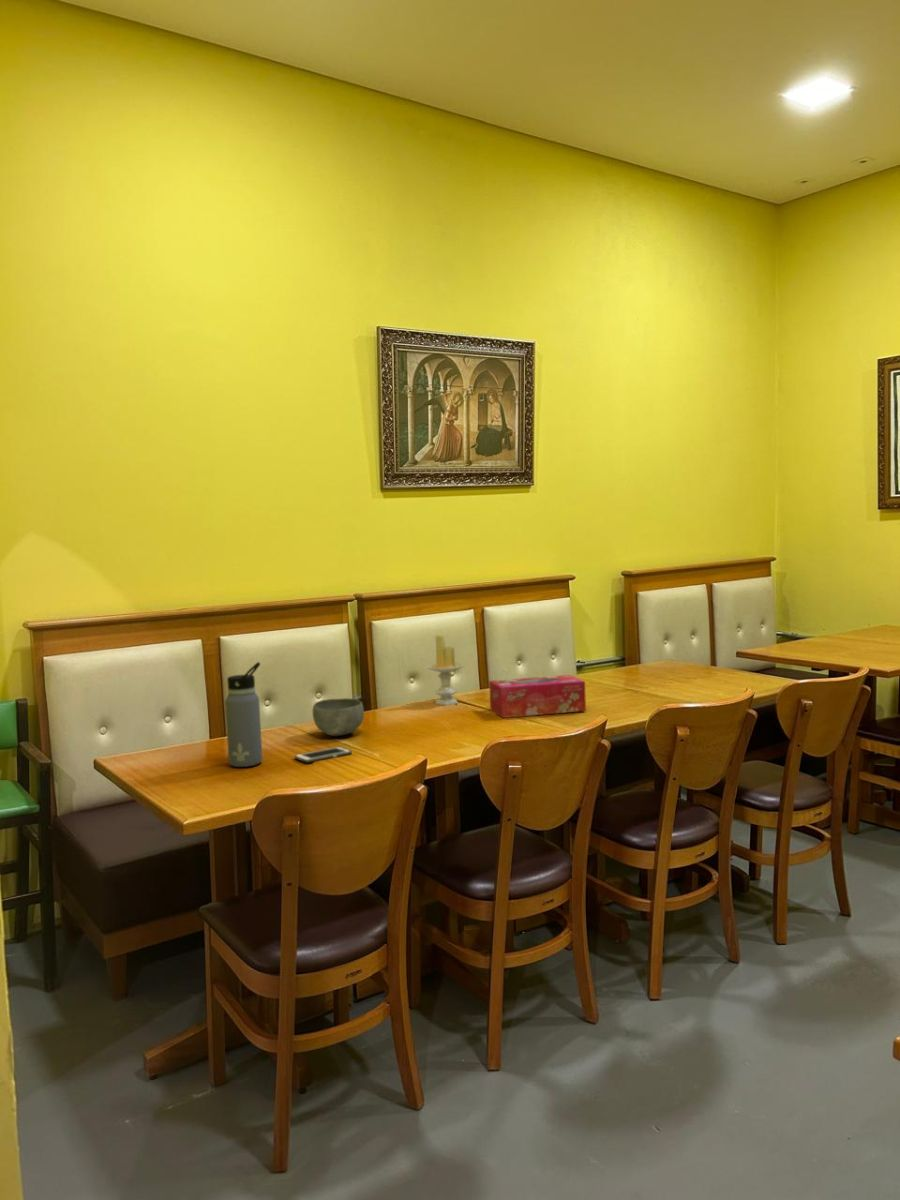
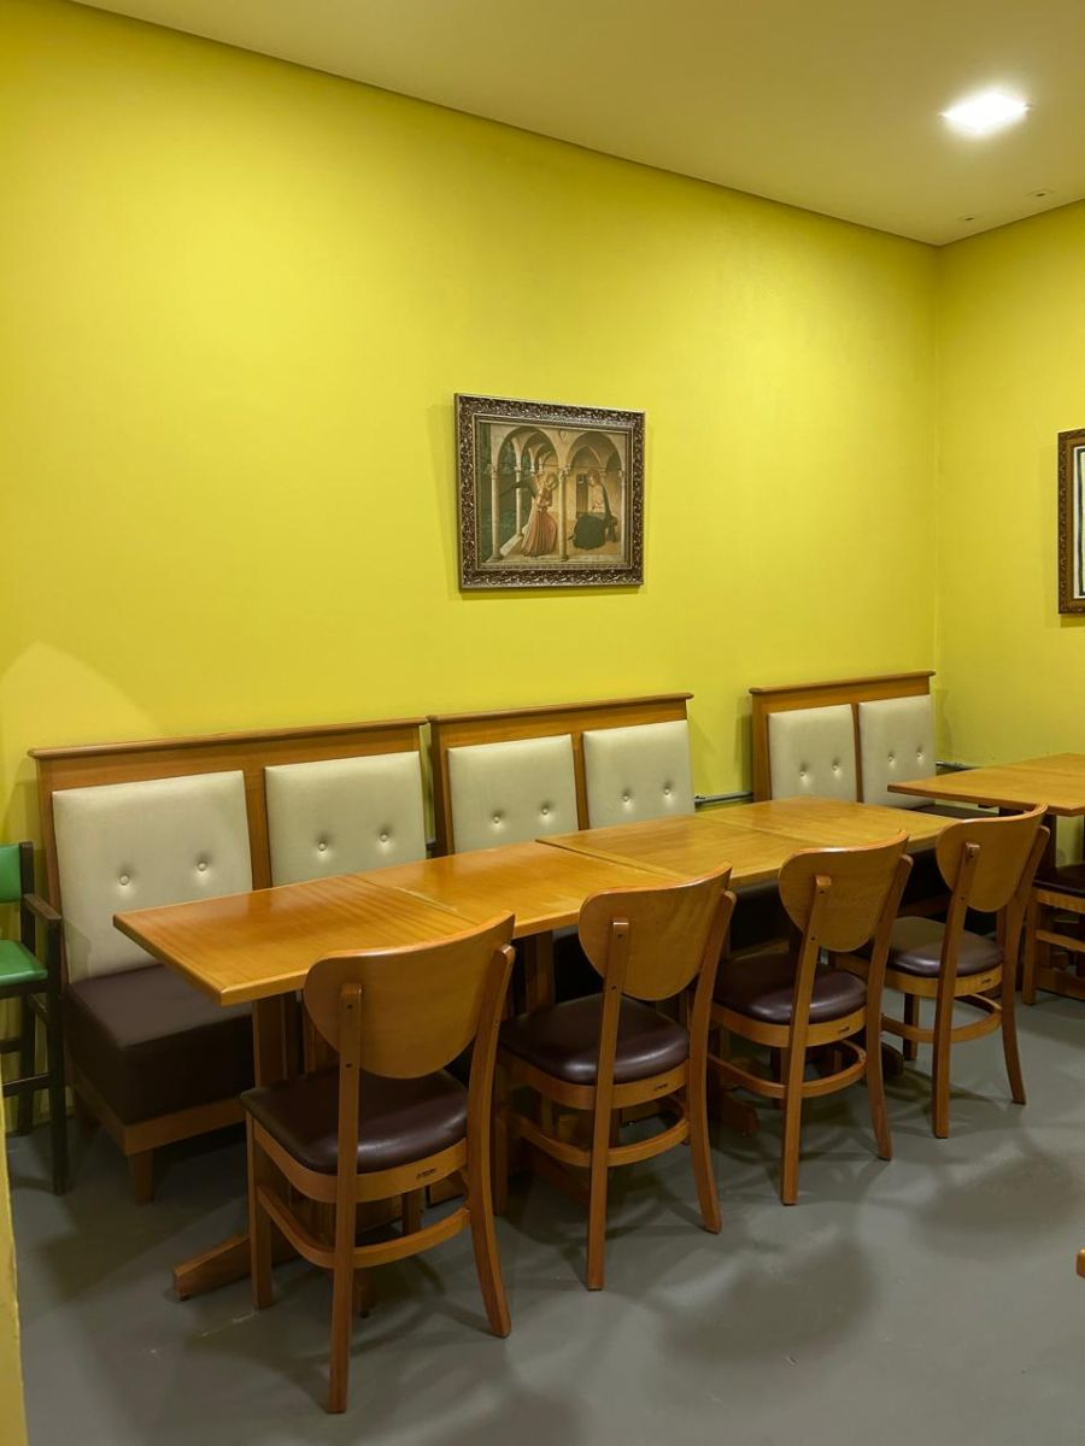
- water bottle (244, 713)
- candle (445, 668)
- tissue box (536, 695)
- bowl (338, 718)
- cell phone (323, 754)
